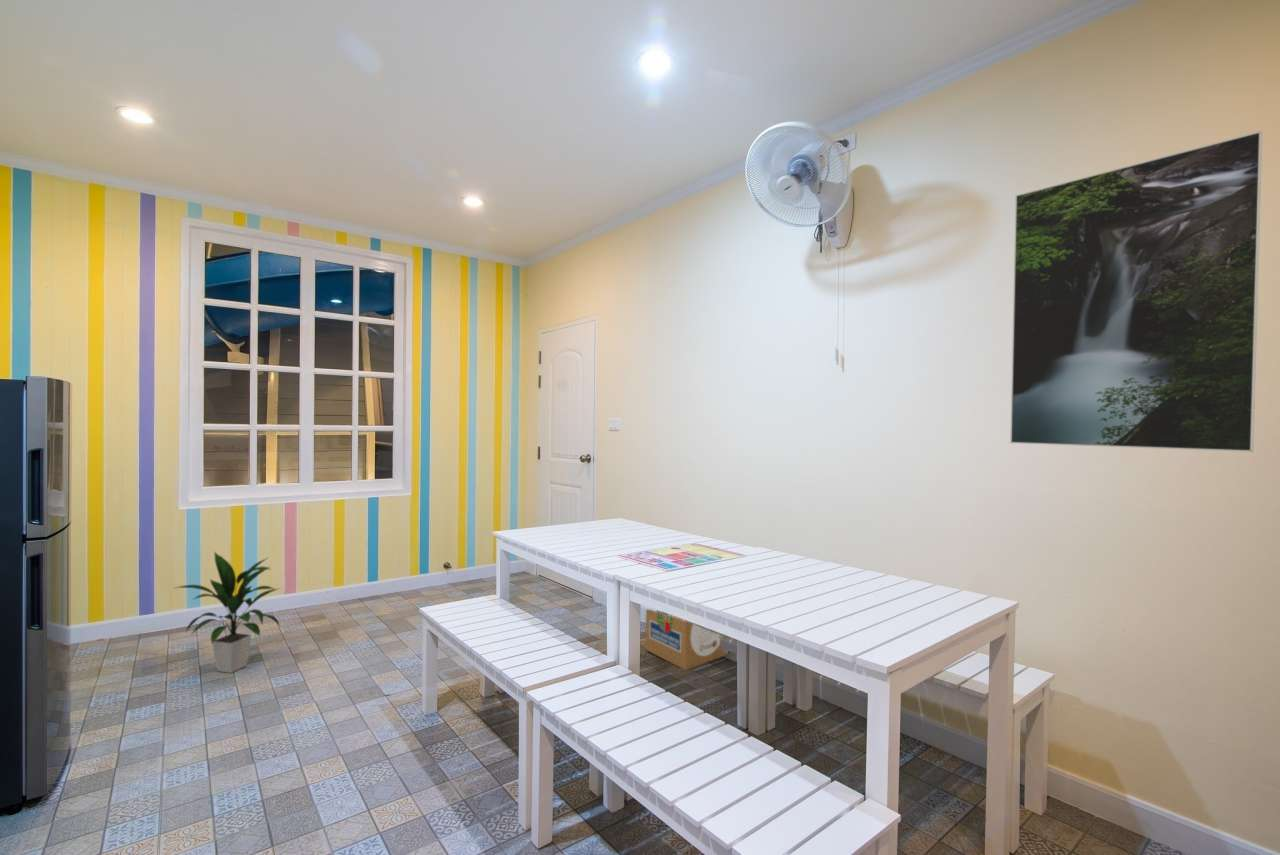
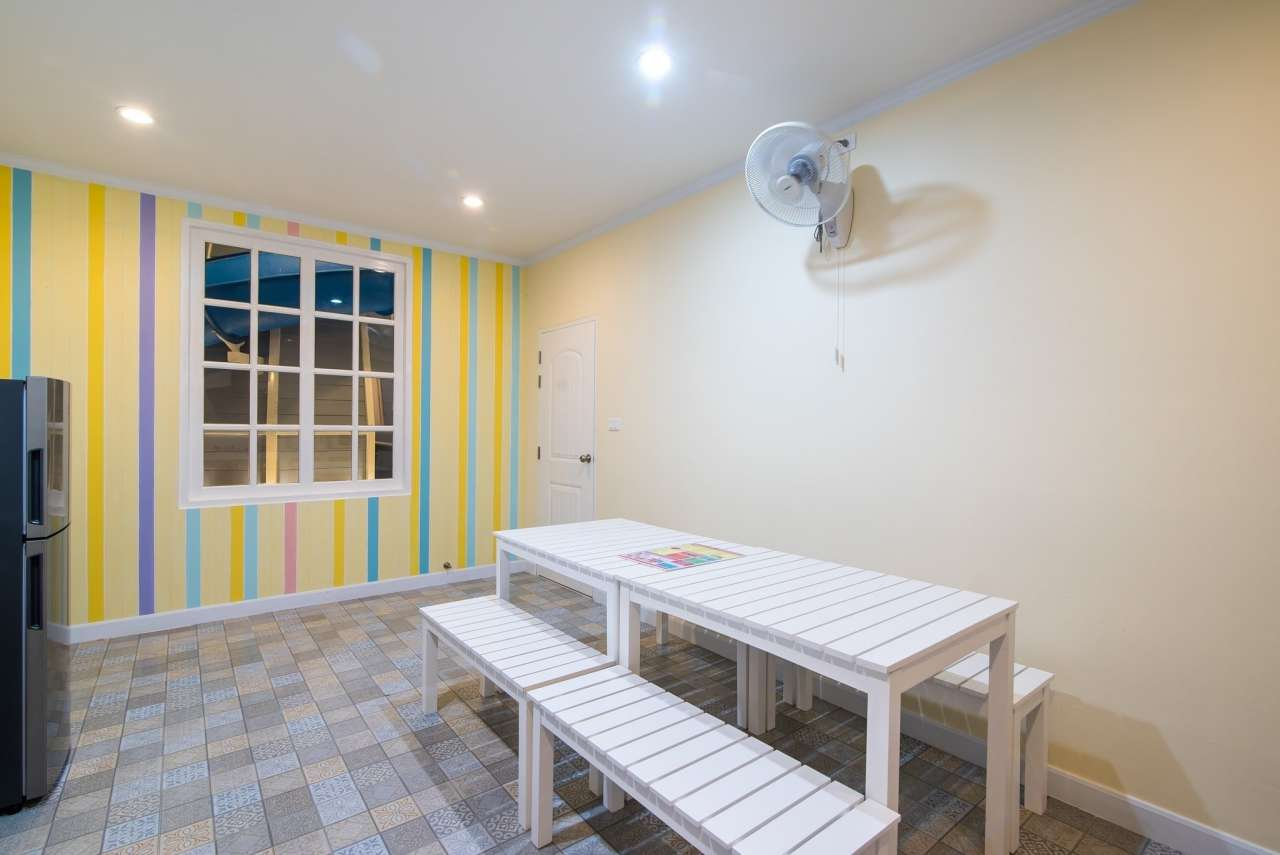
- indoor plant (237, 609)
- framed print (1120, 308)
- cardboard box (686, 622)
